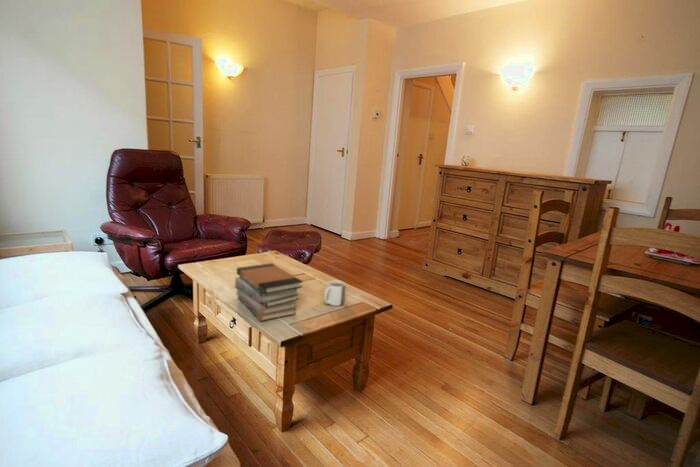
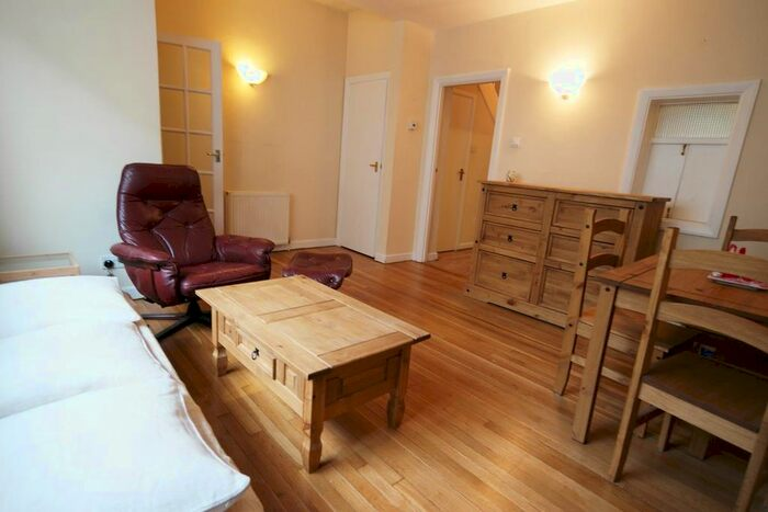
- book stack (267, 289)
- mug (333, 293)
